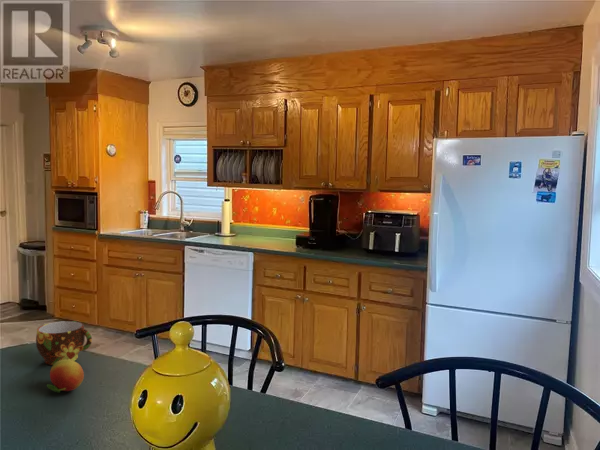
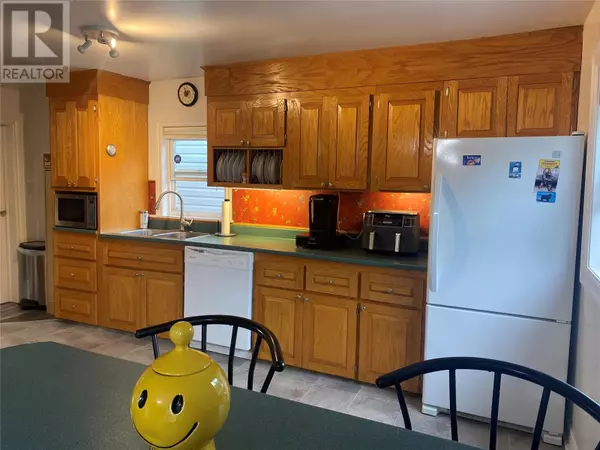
- cup (64, 343)
- fruit (66, 375)
